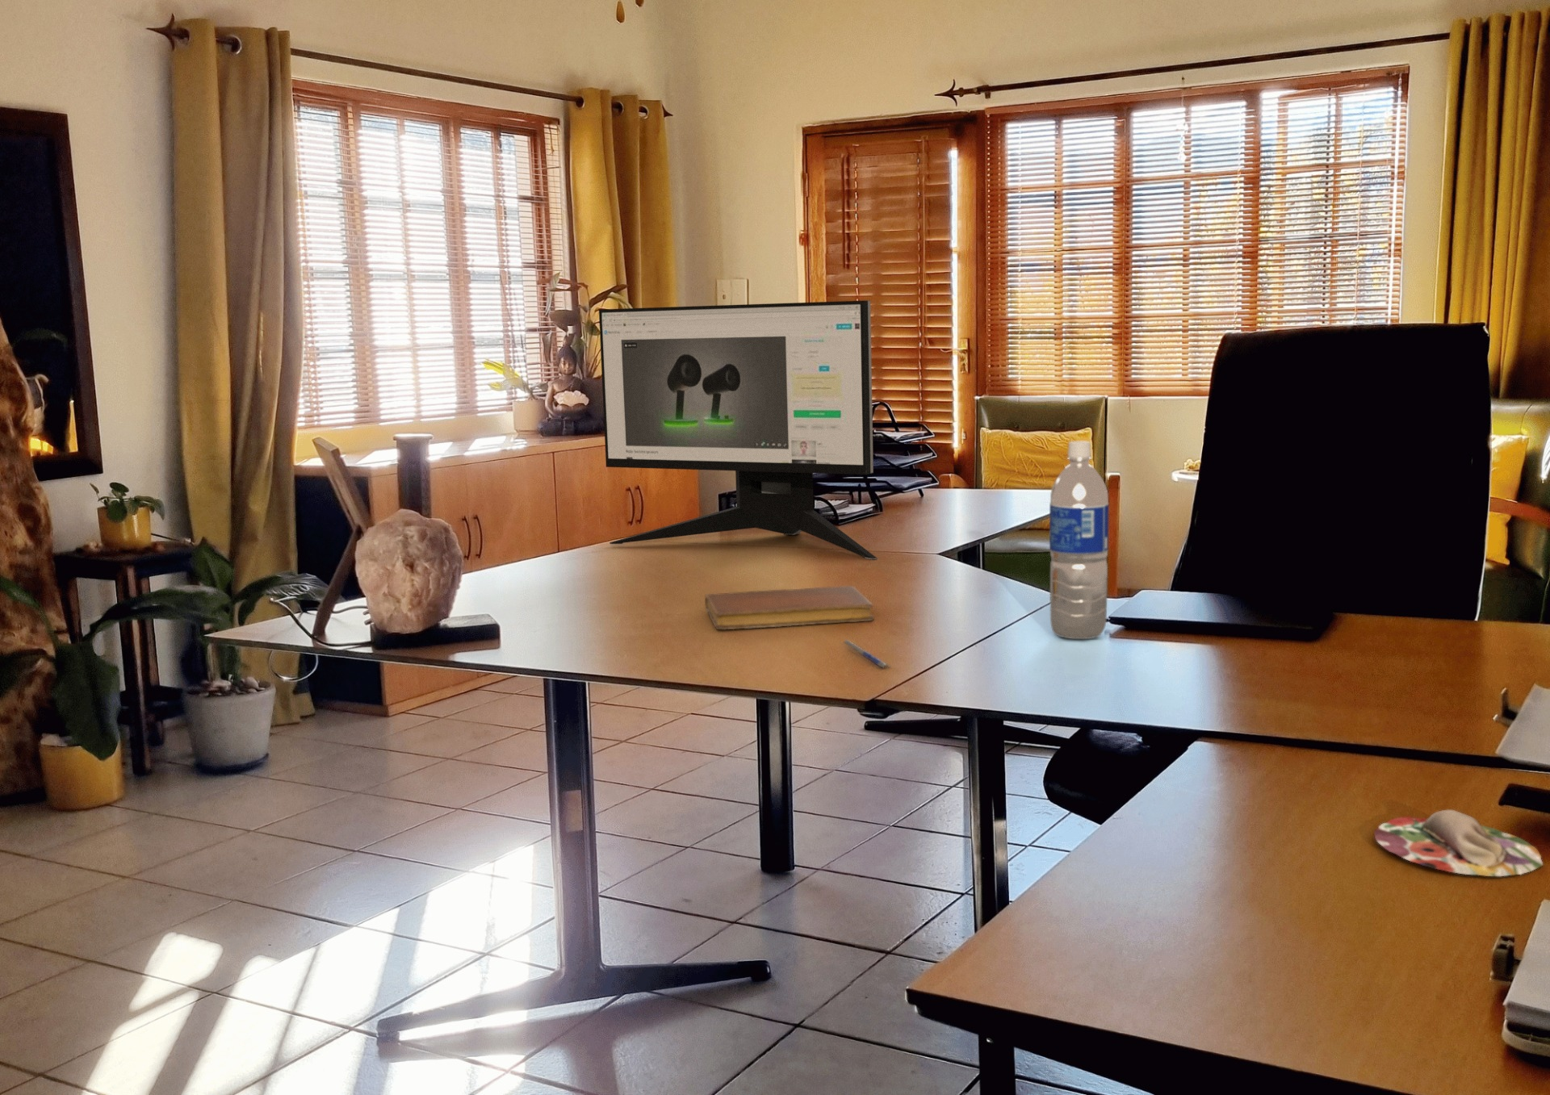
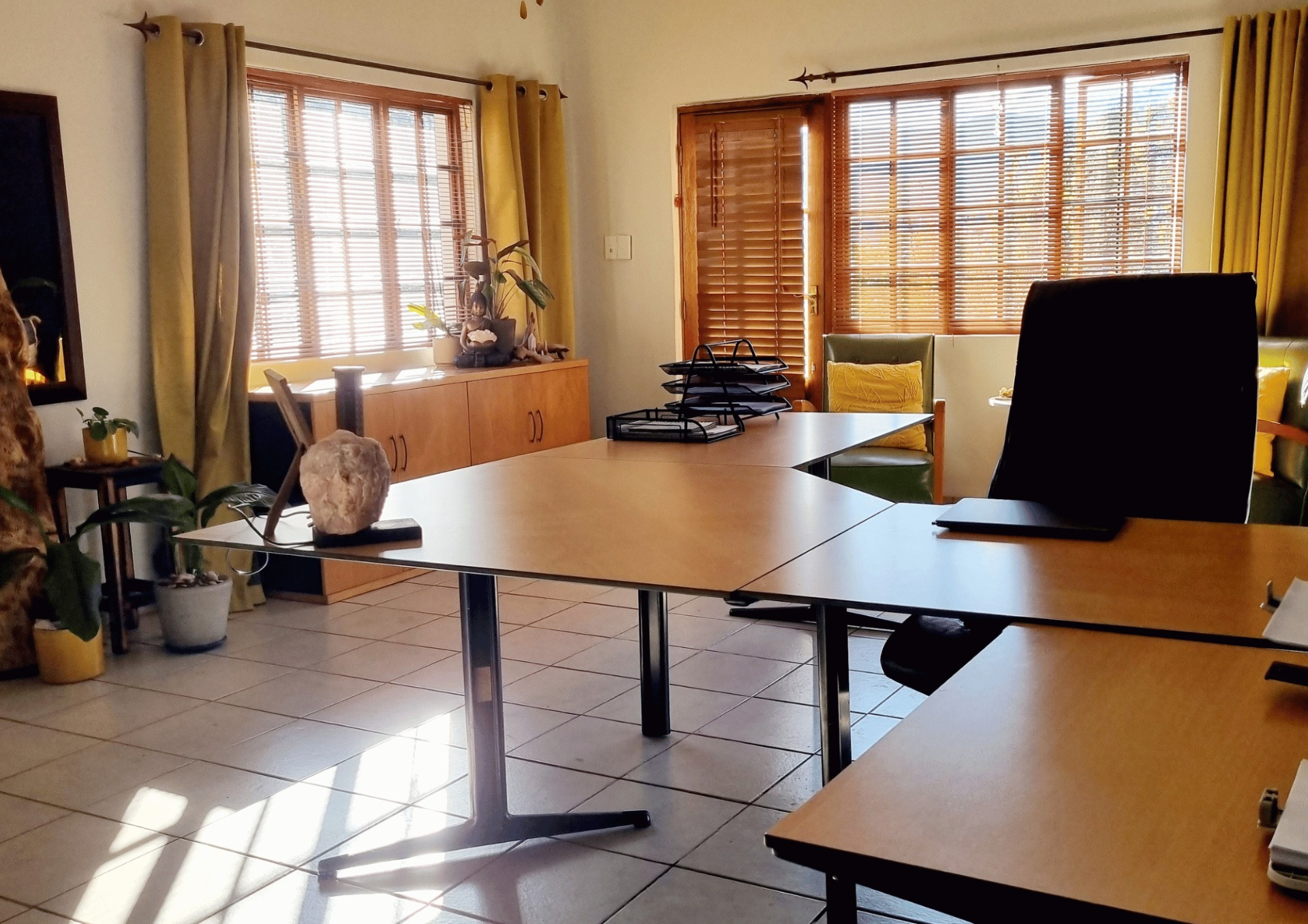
- computer monitor (763, 424)
- sunhat (1456, 831)
- water bottle (1078, 539)
- pen (865, 653)
- notebook (787, 606)
